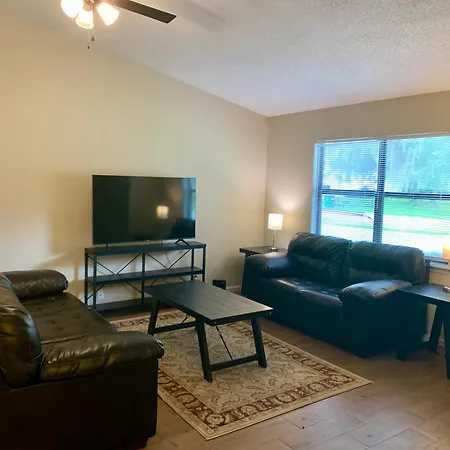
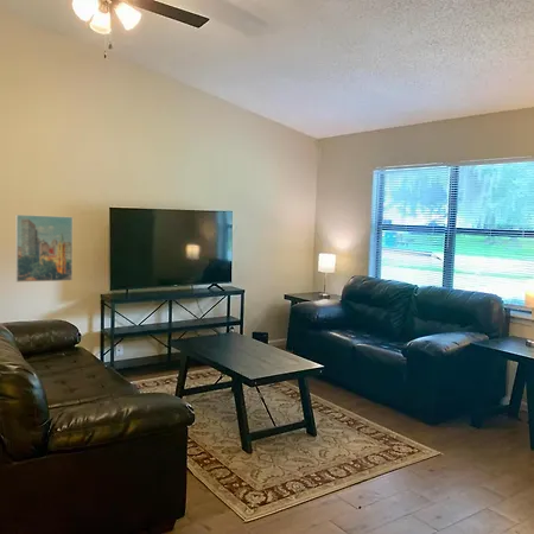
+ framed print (44, 248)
